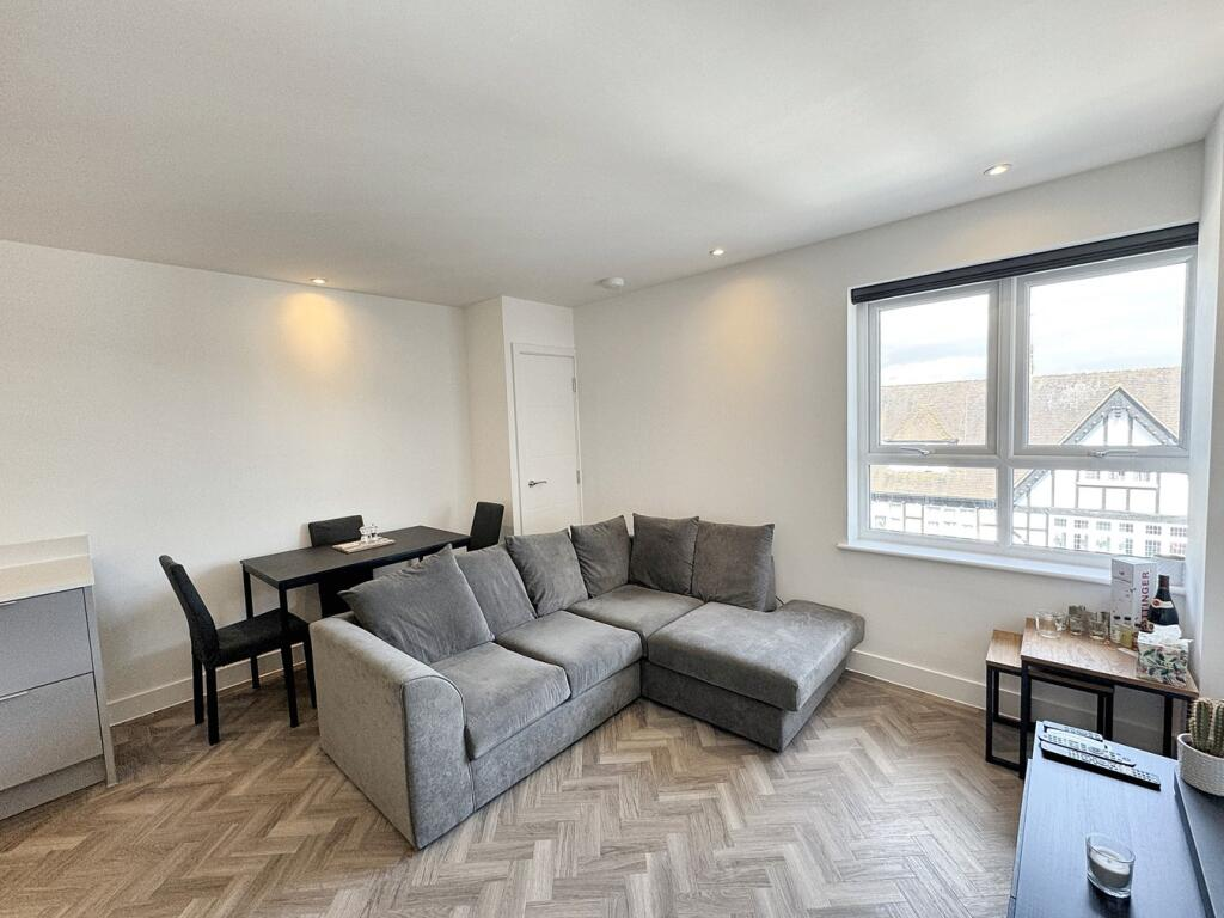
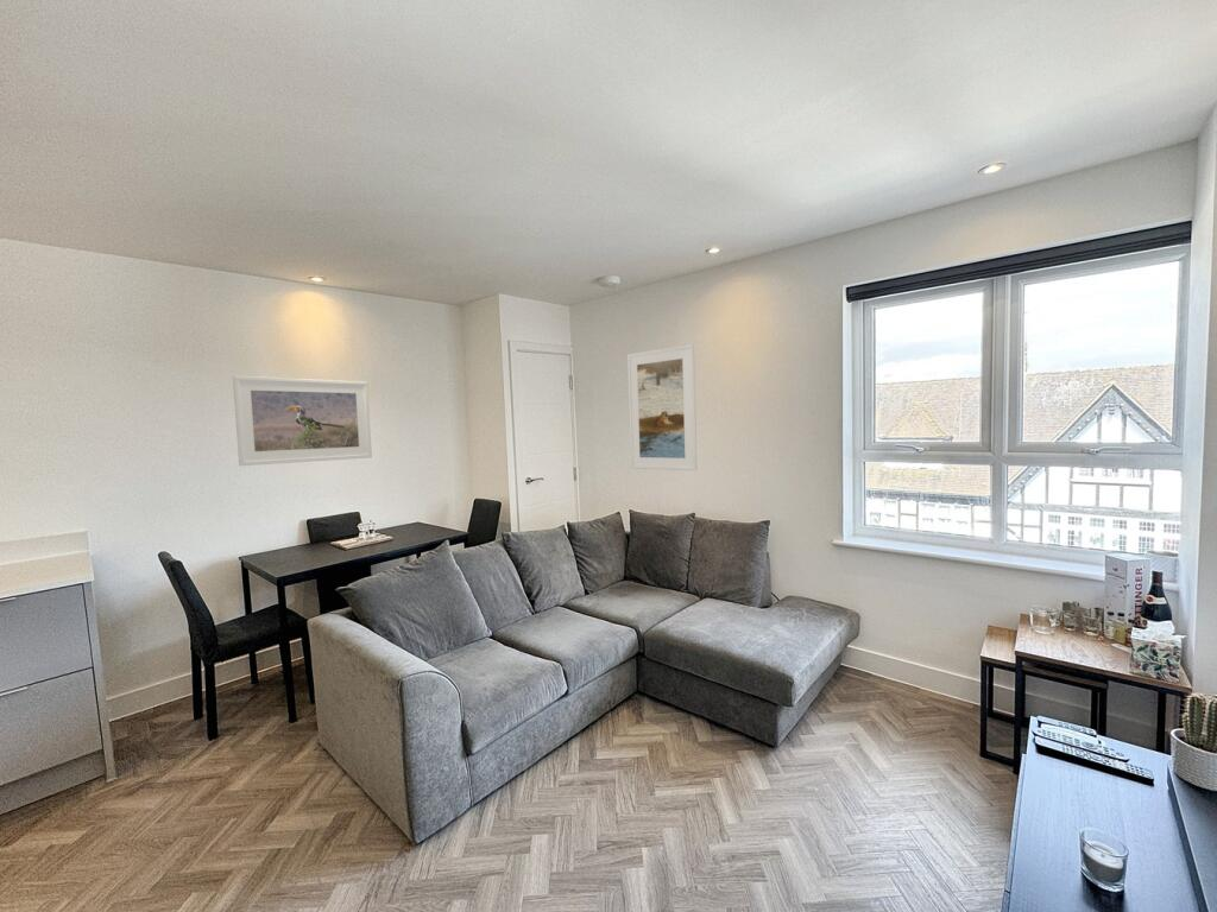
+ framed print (661, 410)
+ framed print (308, 420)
